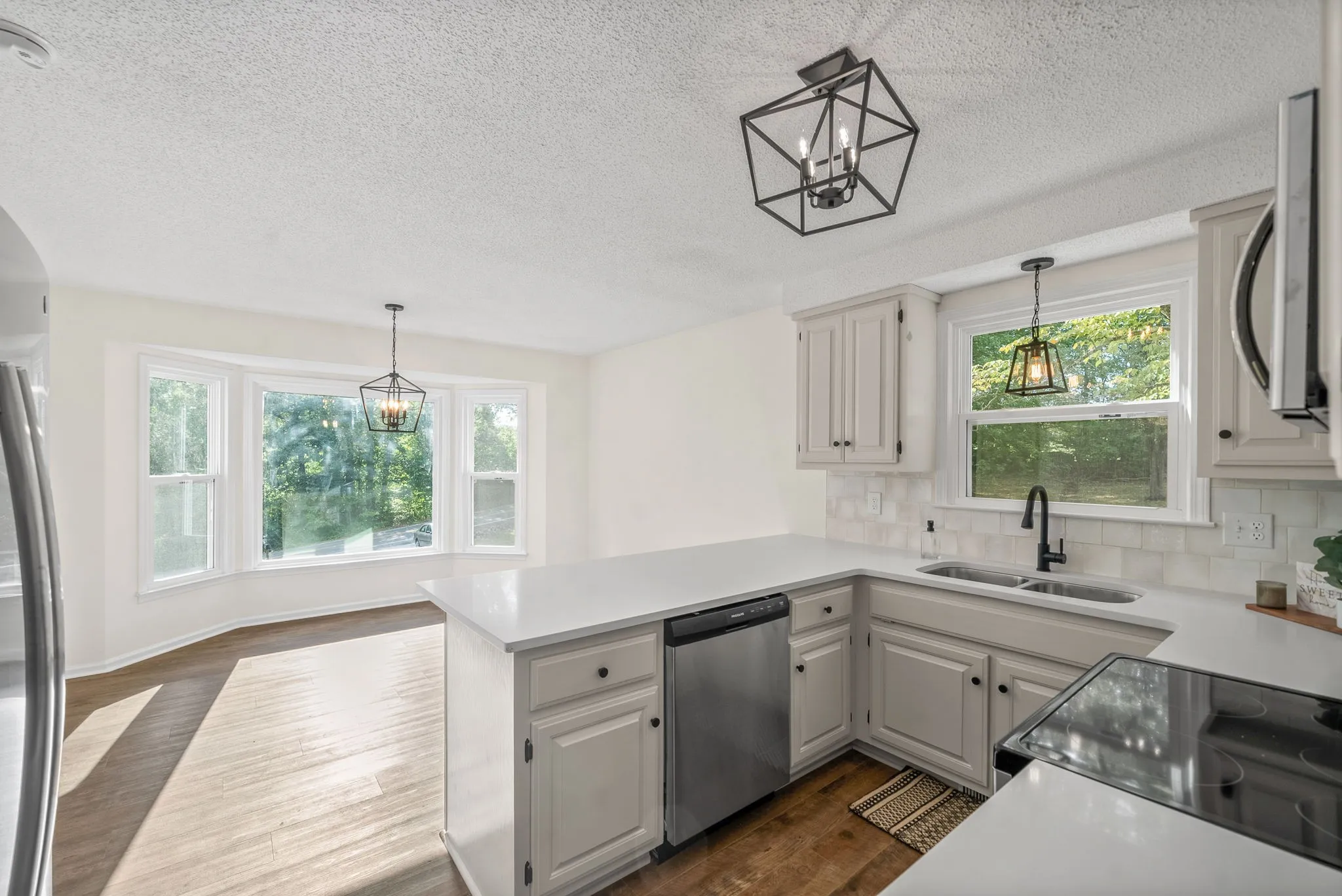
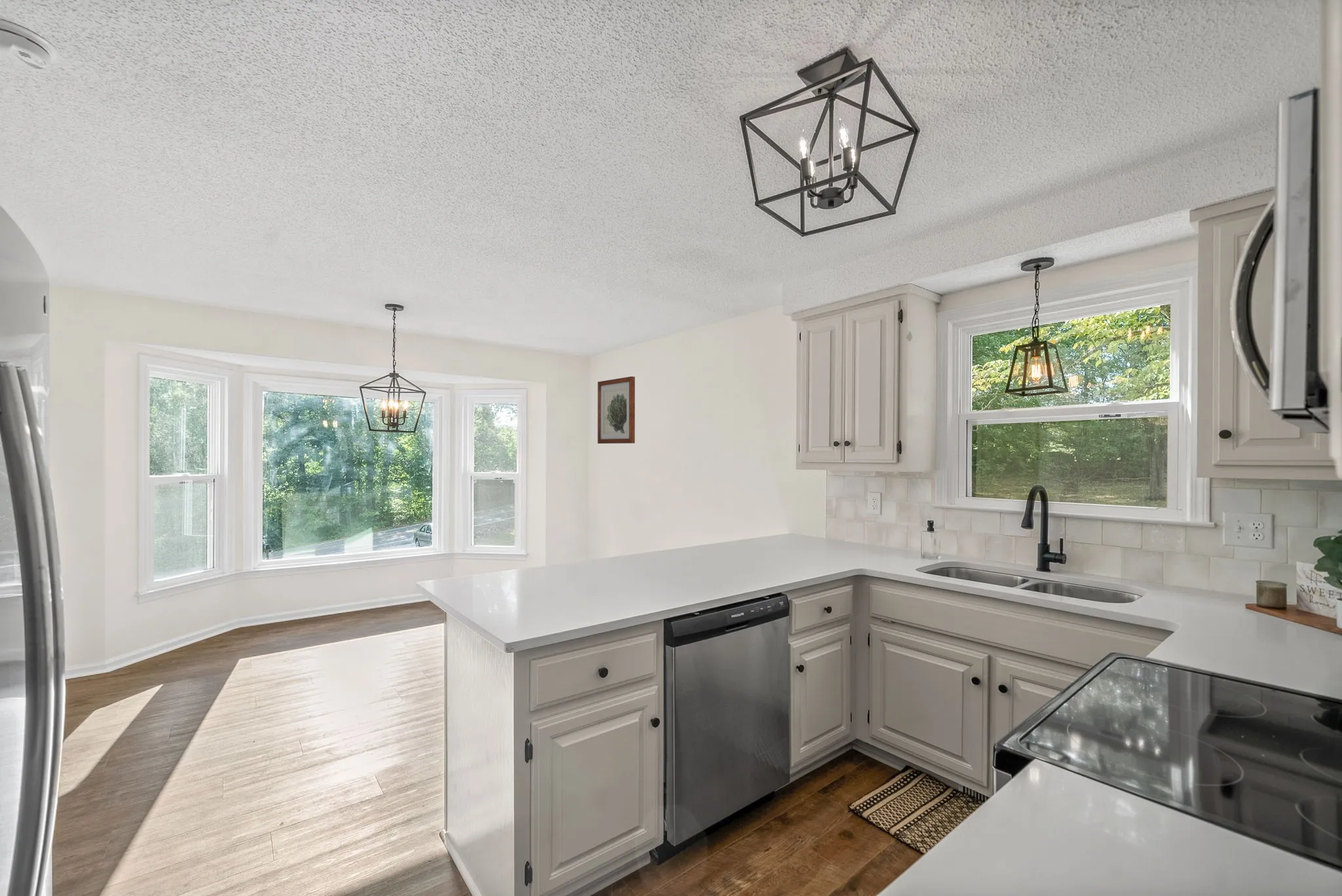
+ wall art (615, 411)
